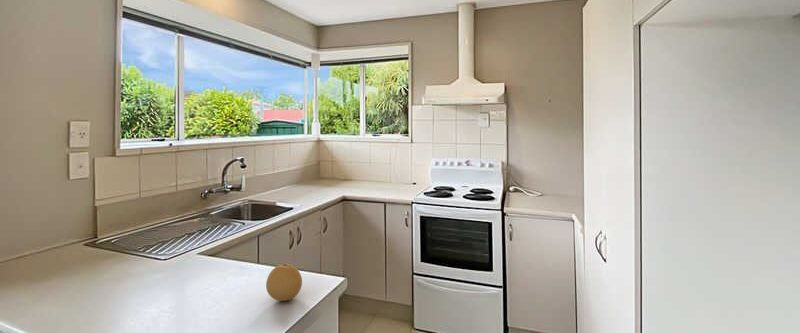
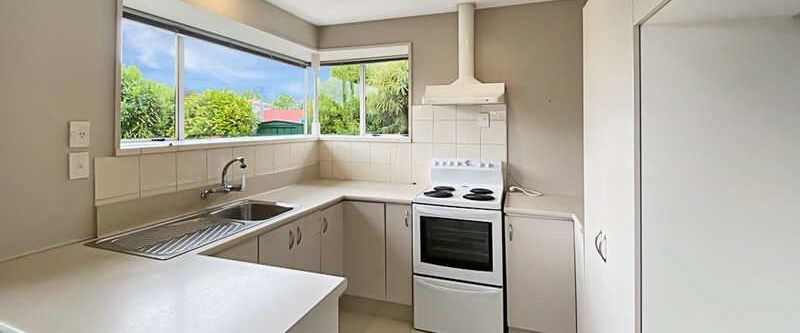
- fruit (284, 282)
